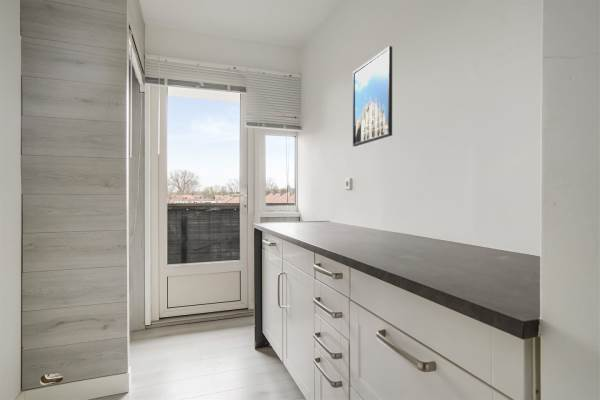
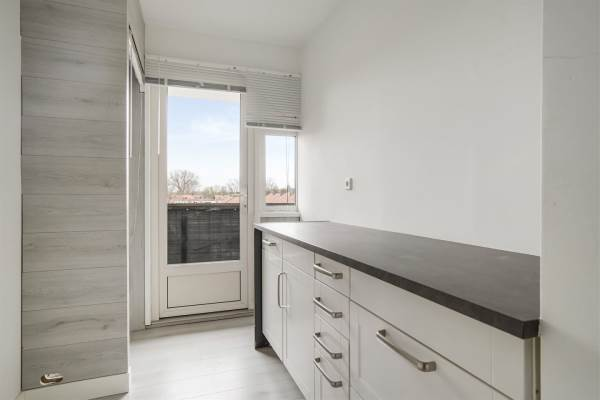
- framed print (370, 100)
